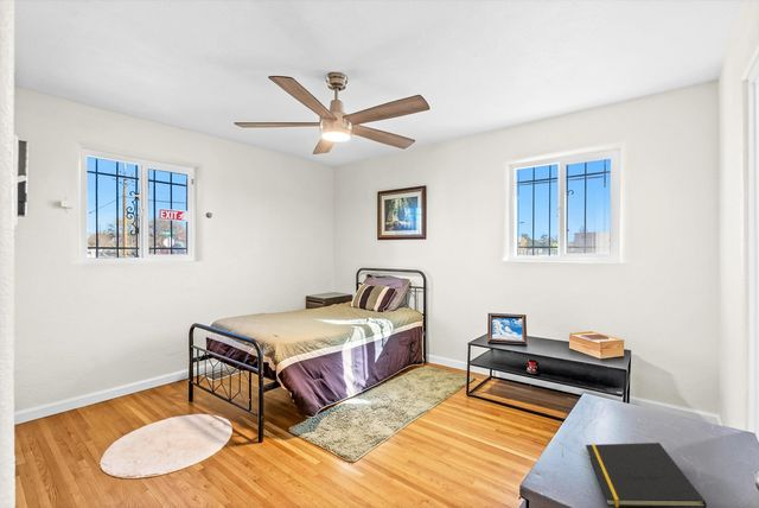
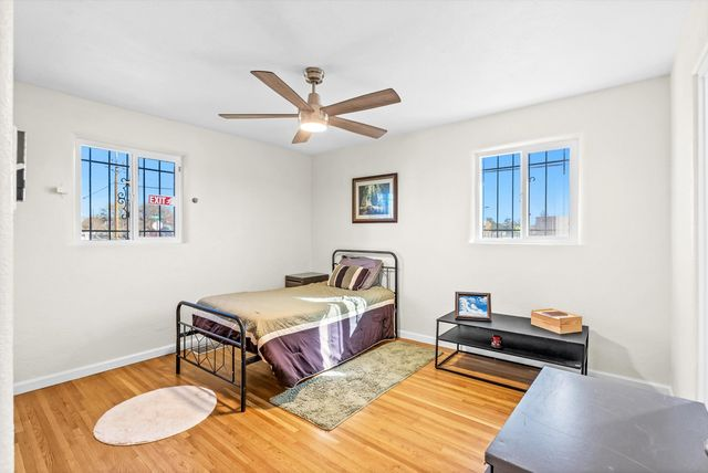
- notepad (636, 471)
